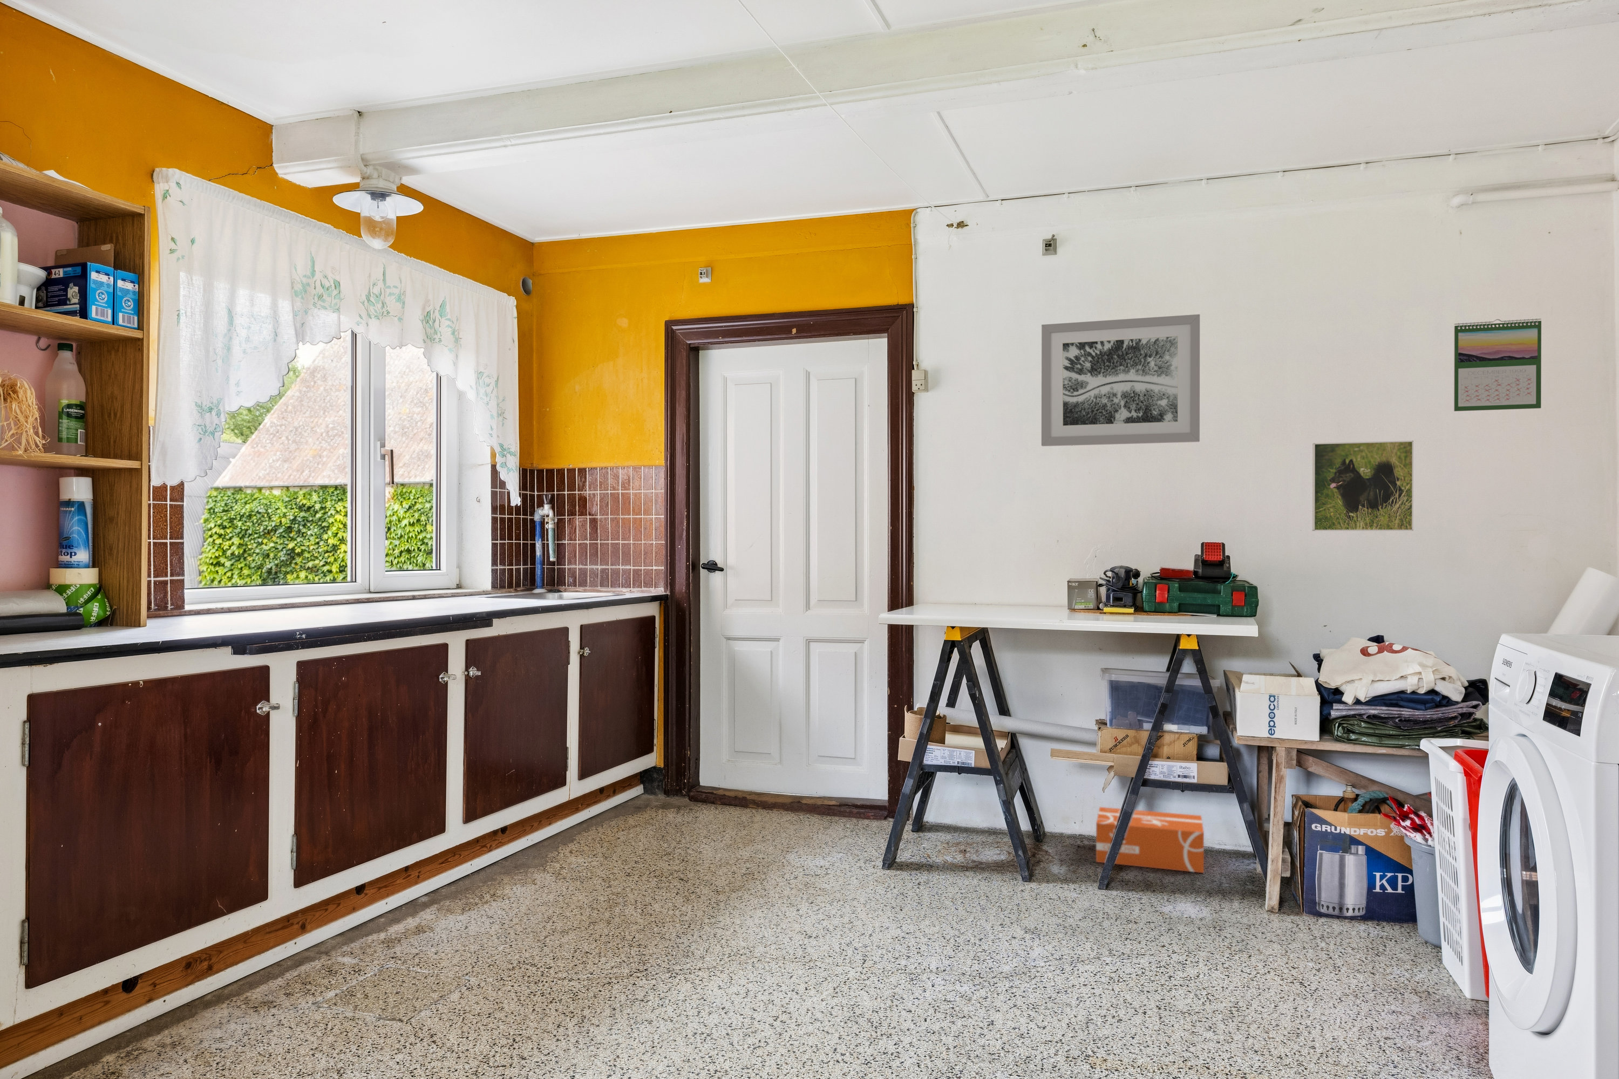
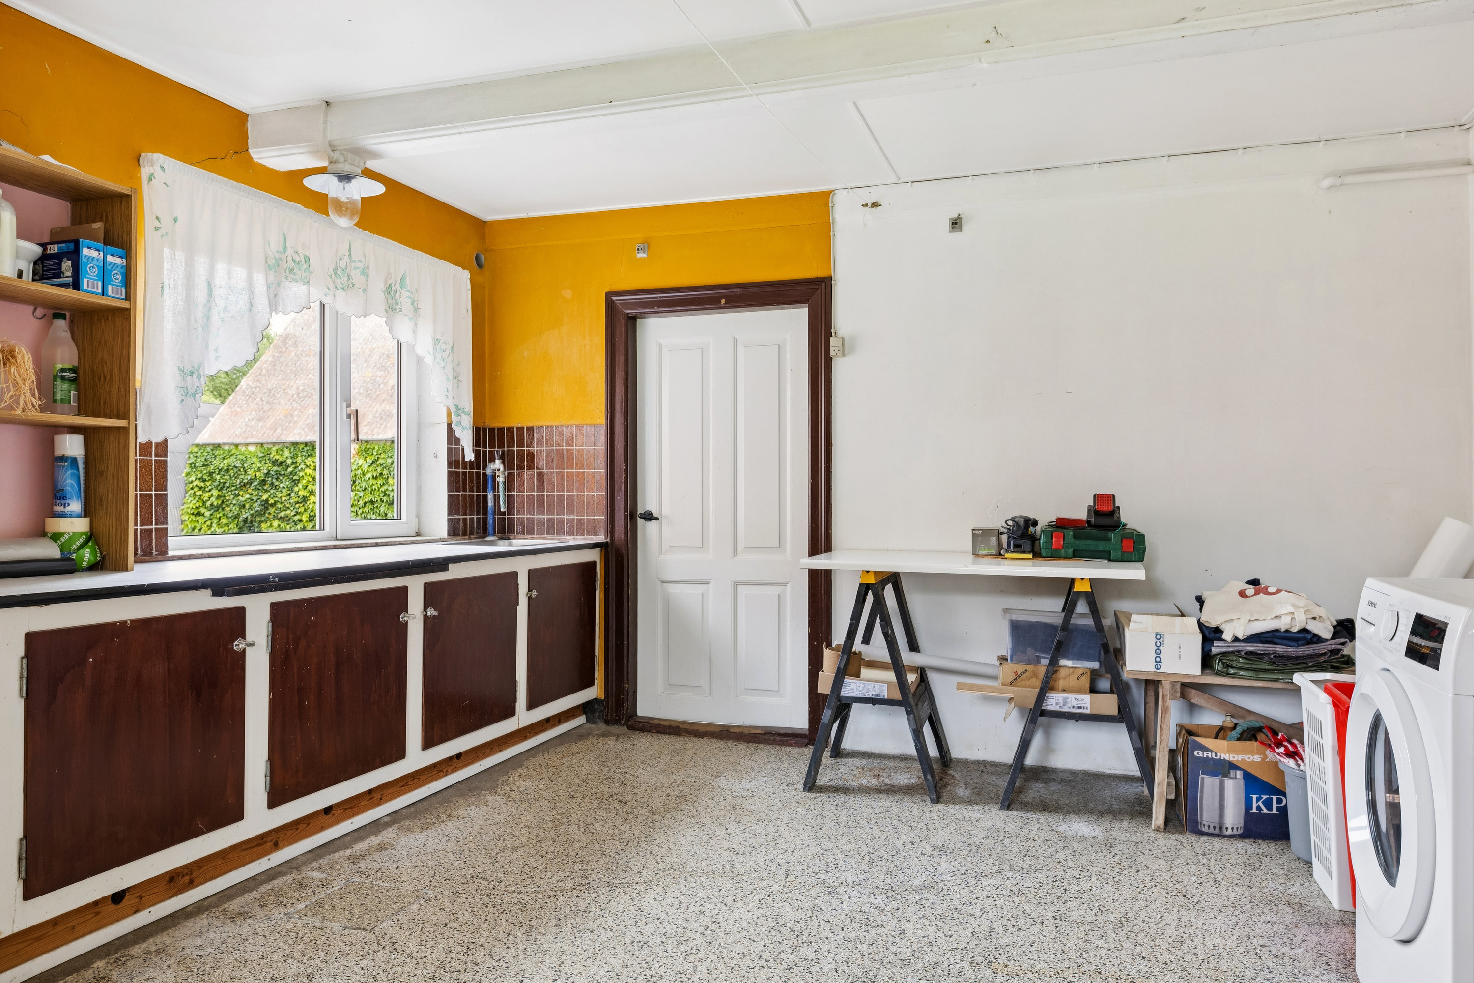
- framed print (1361, 487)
- cardboard box (1149, 838)
- wall art (1119, 382)
- calendar (1497, 364)
